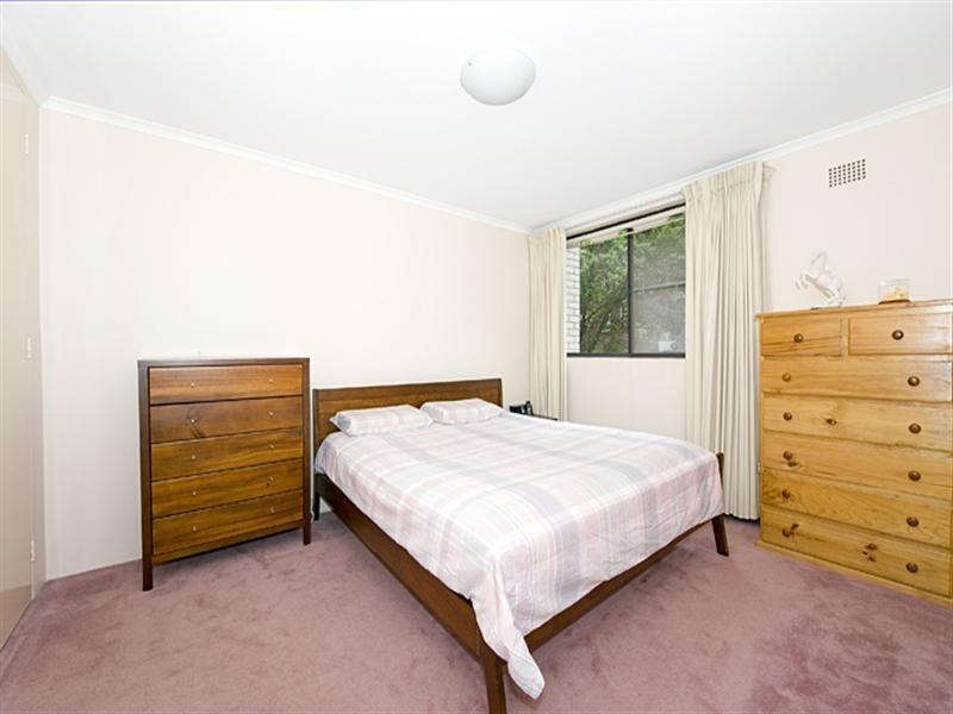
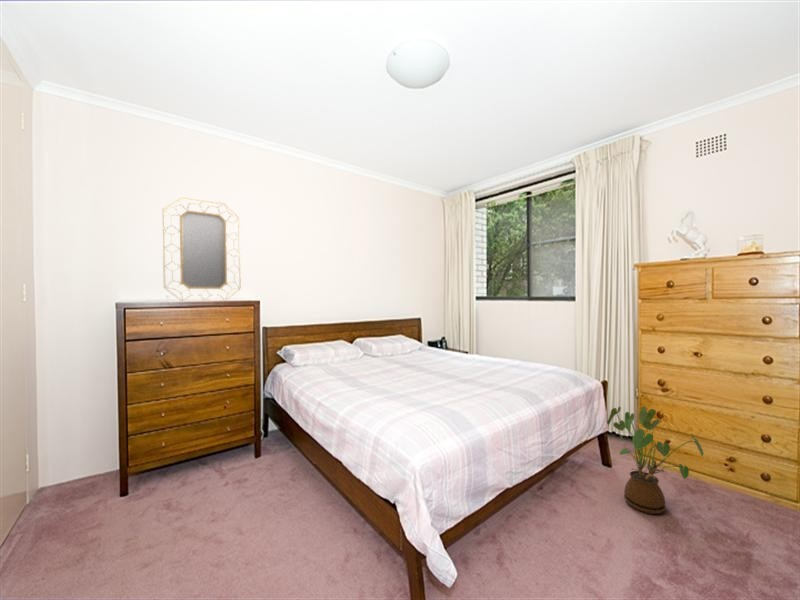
+ home mirror (204, 250)
+ house plant (649, 459)
